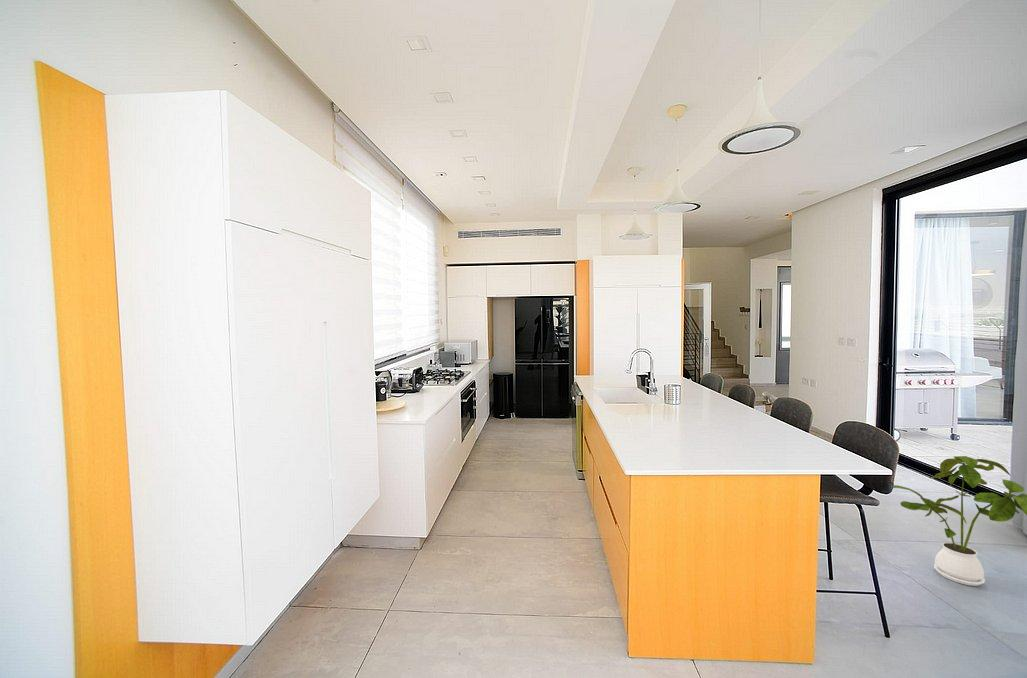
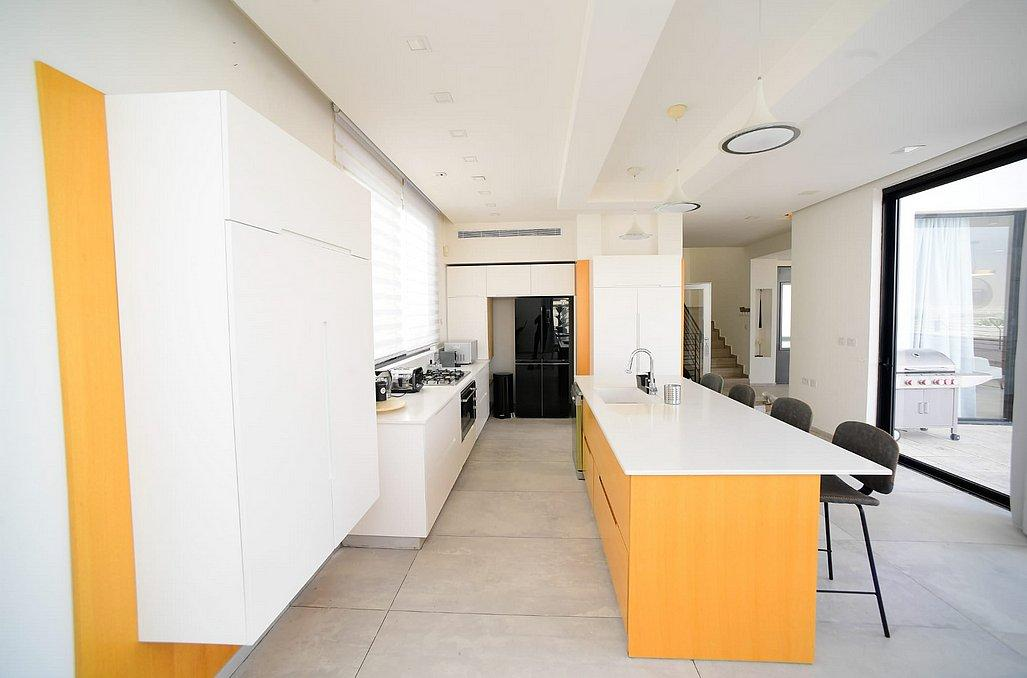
- house plant (956, 512)
